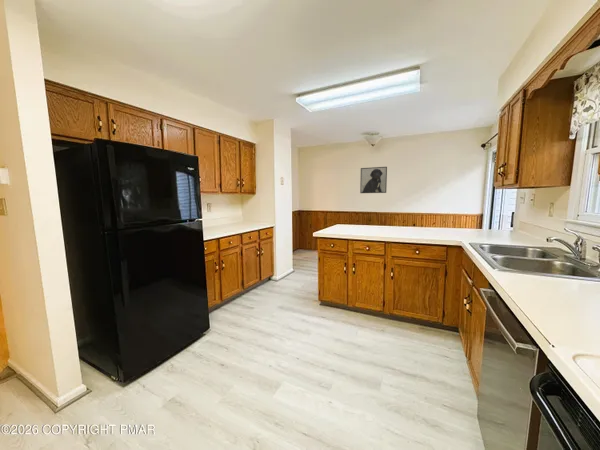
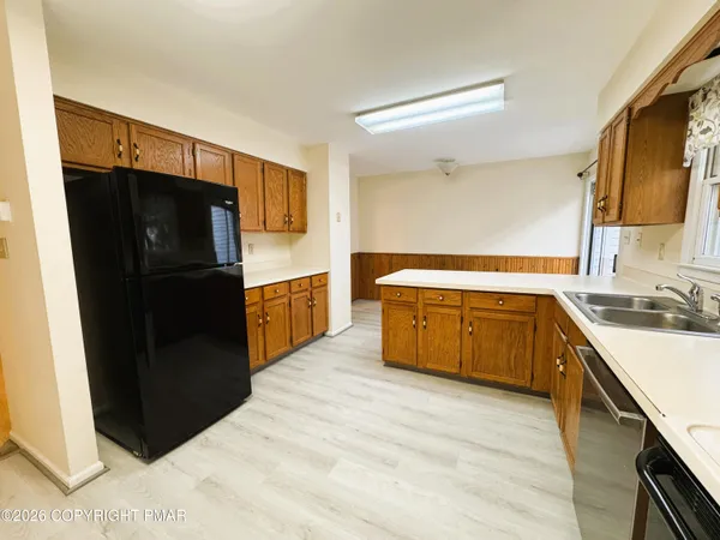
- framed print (373, 180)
